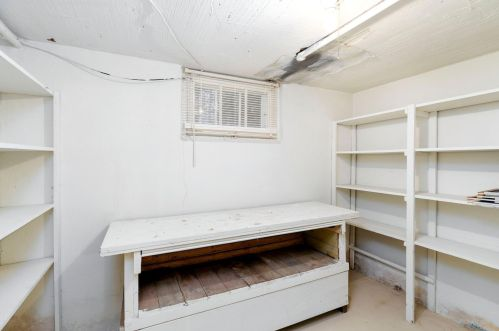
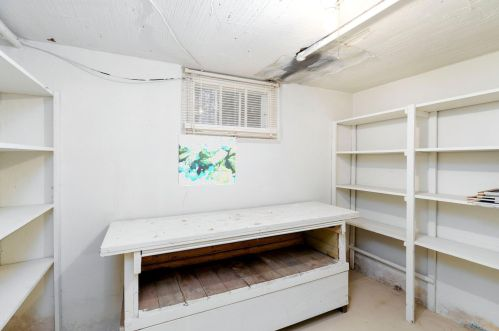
+ wall art (208, 160)
